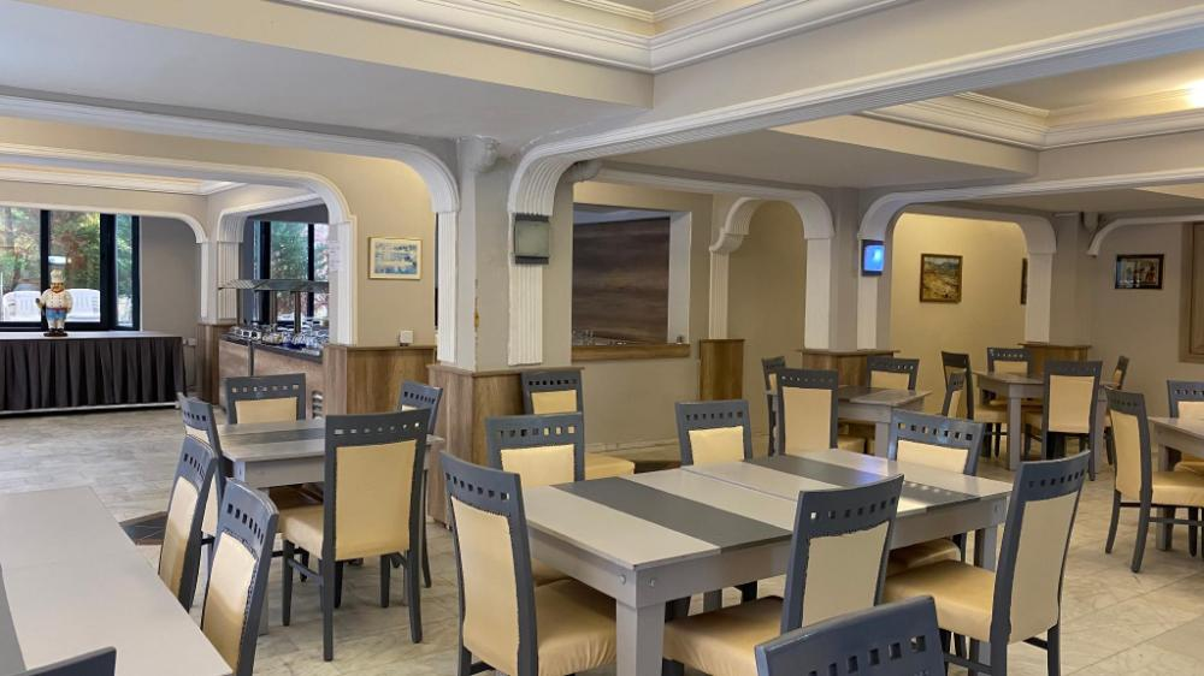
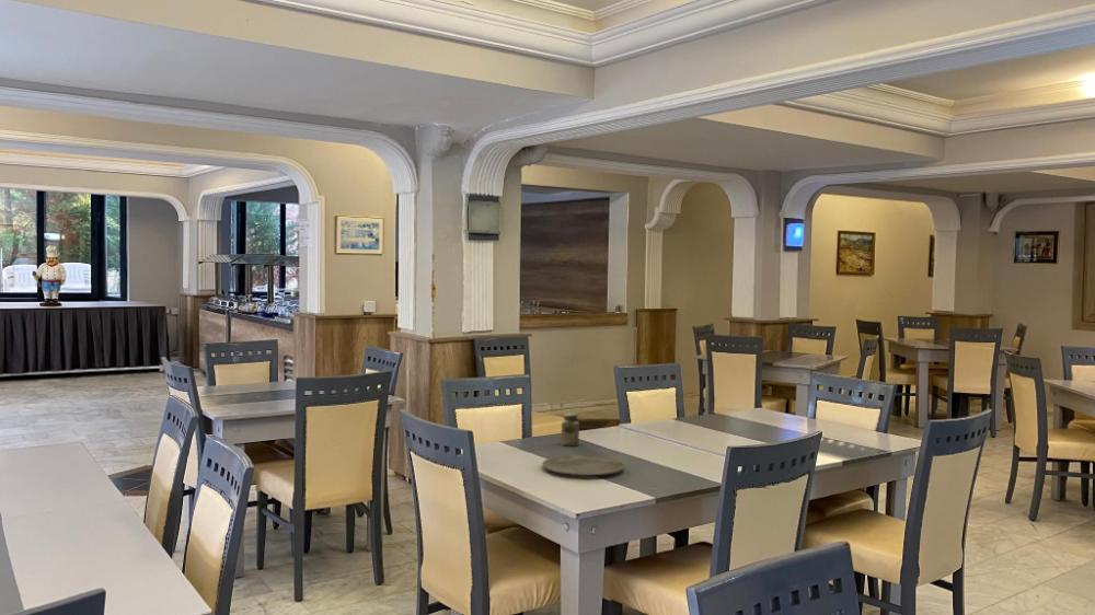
+ plate (583, 466)
+ salt shaker (569, 428)
